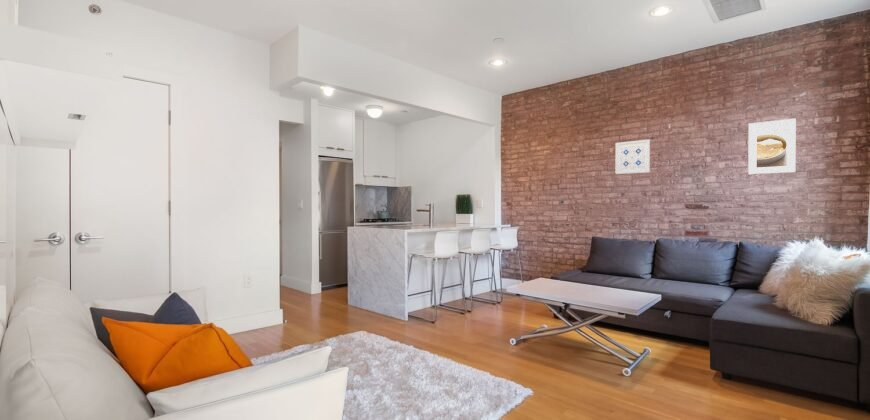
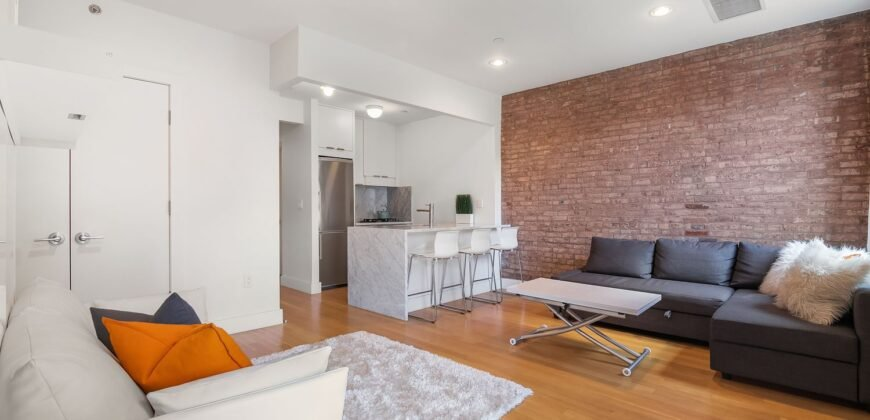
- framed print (771, 147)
- wall art (632, 157)
